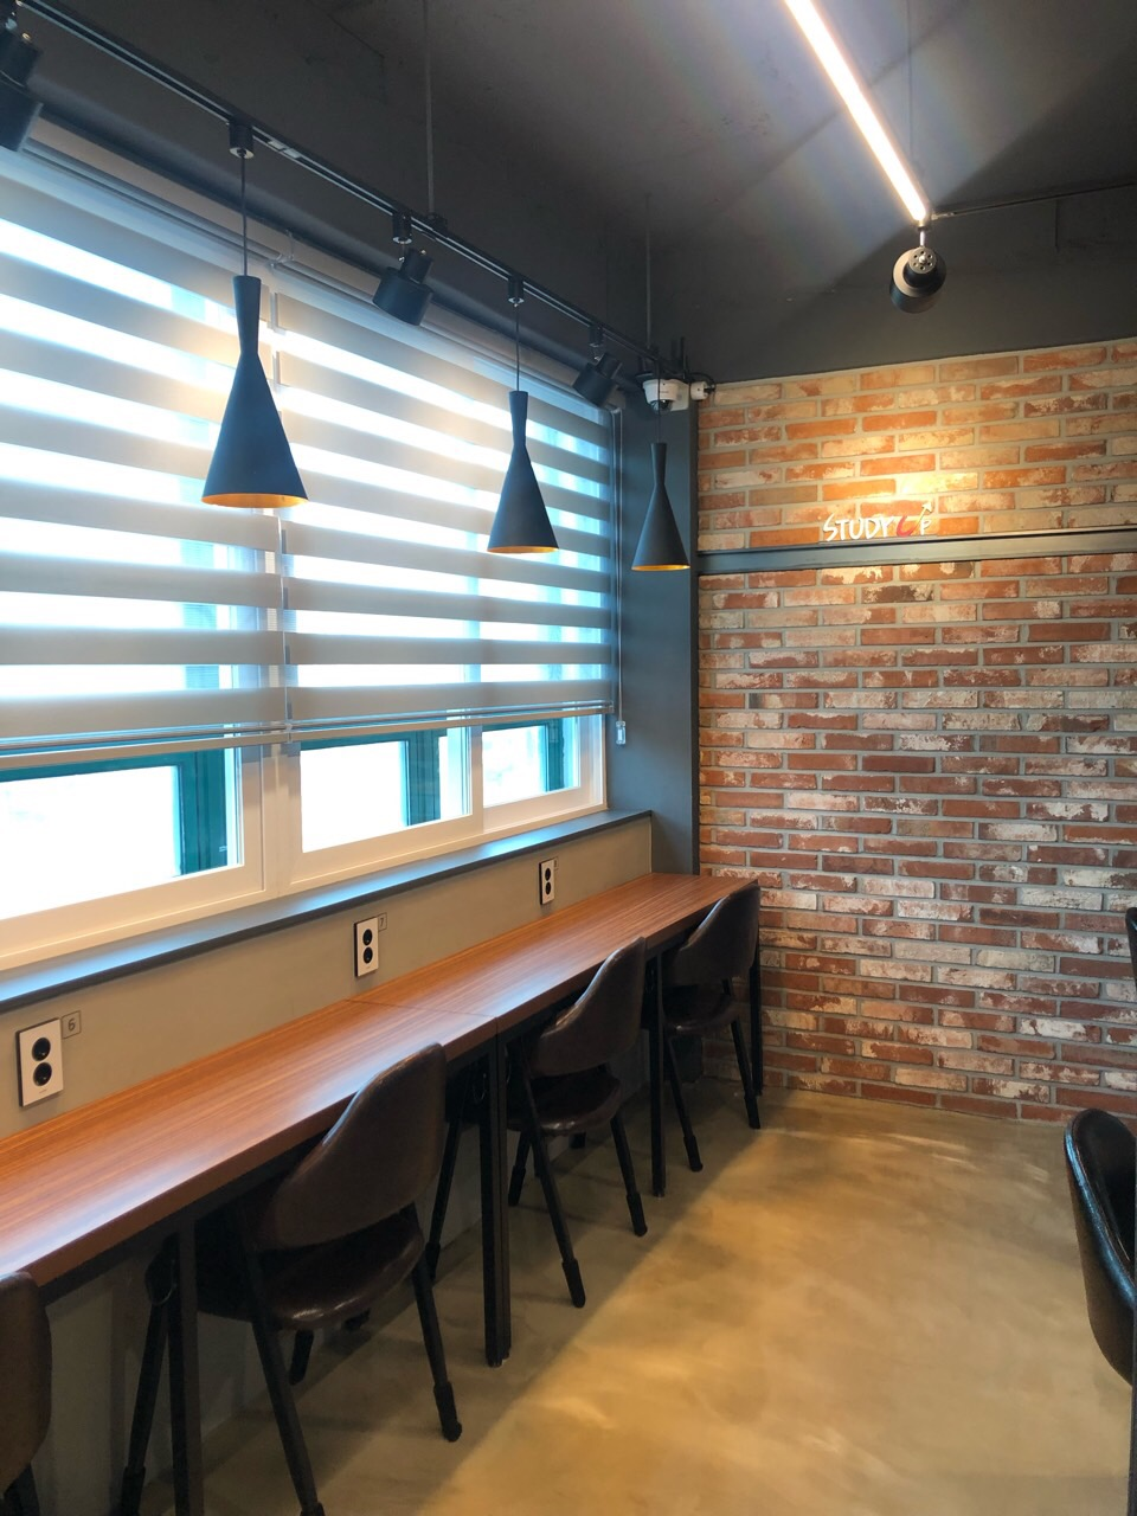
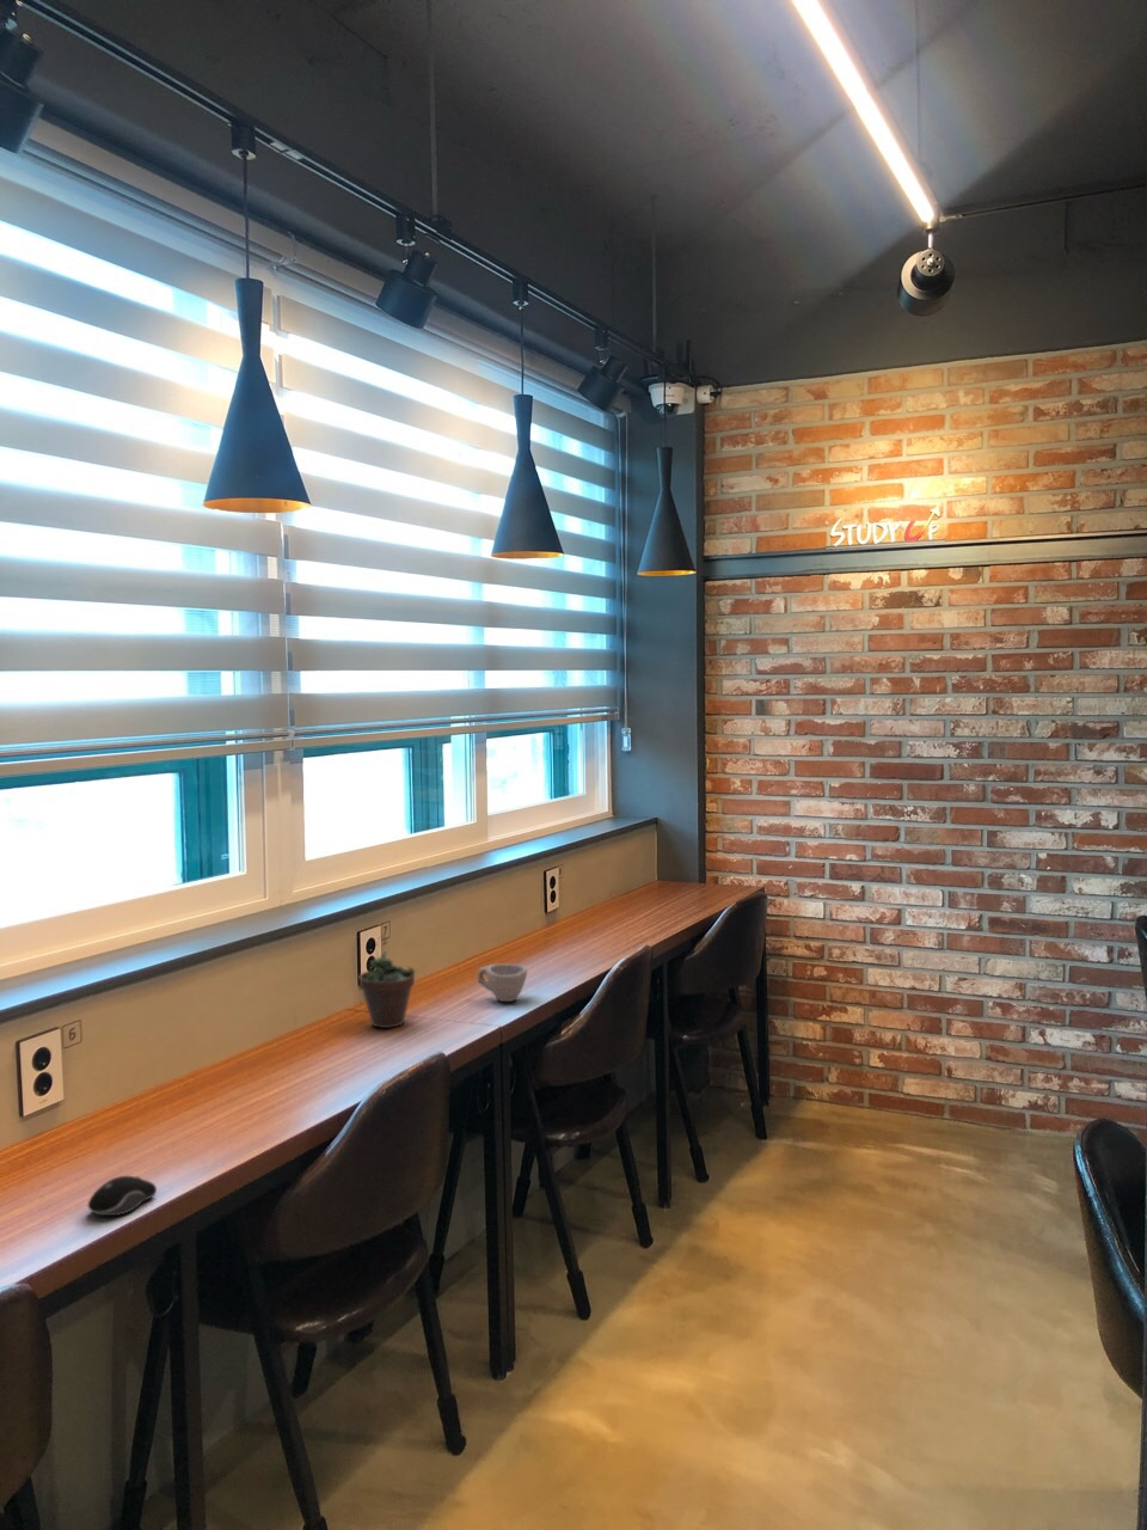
+ succulent plant (386, 979)
+ cup (501, 983)
+ computer mouse (120, 1190)
